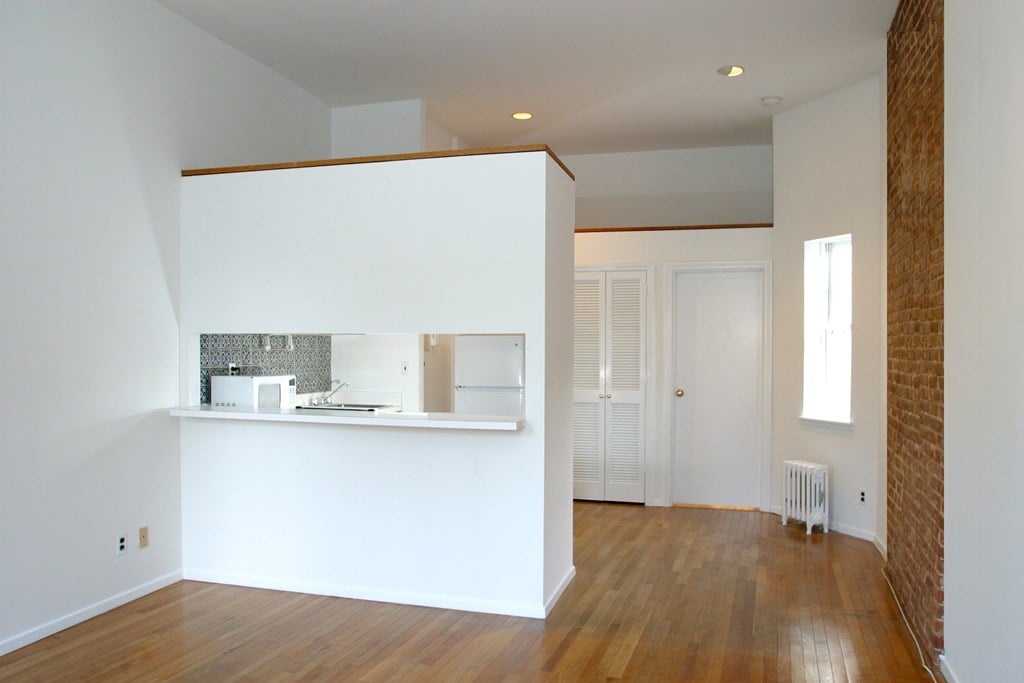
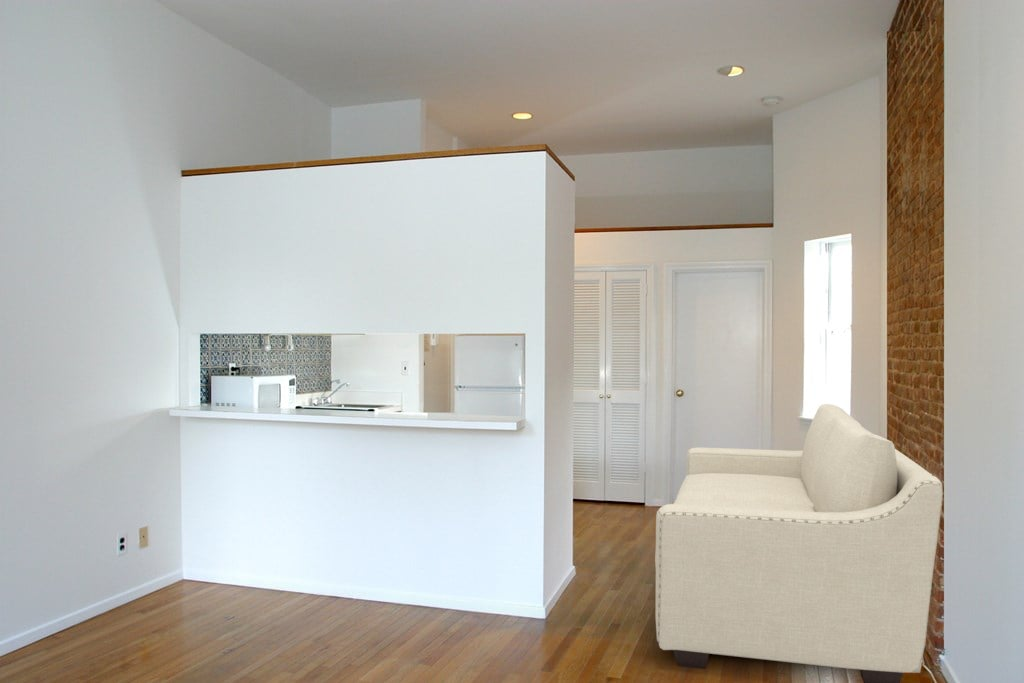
+ sofa (777, 507)
